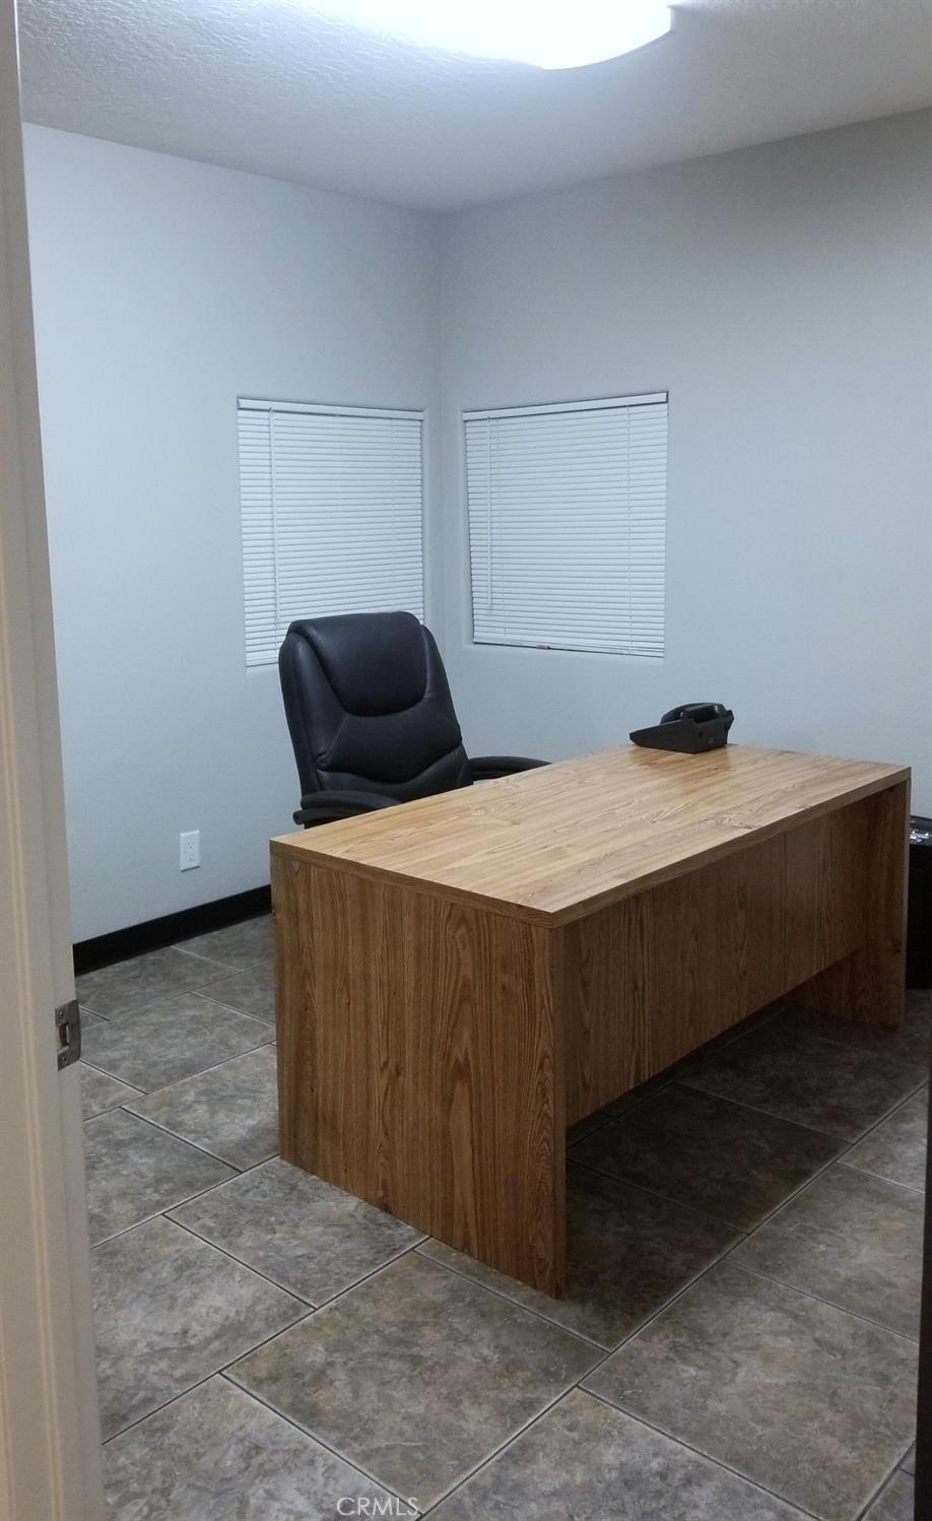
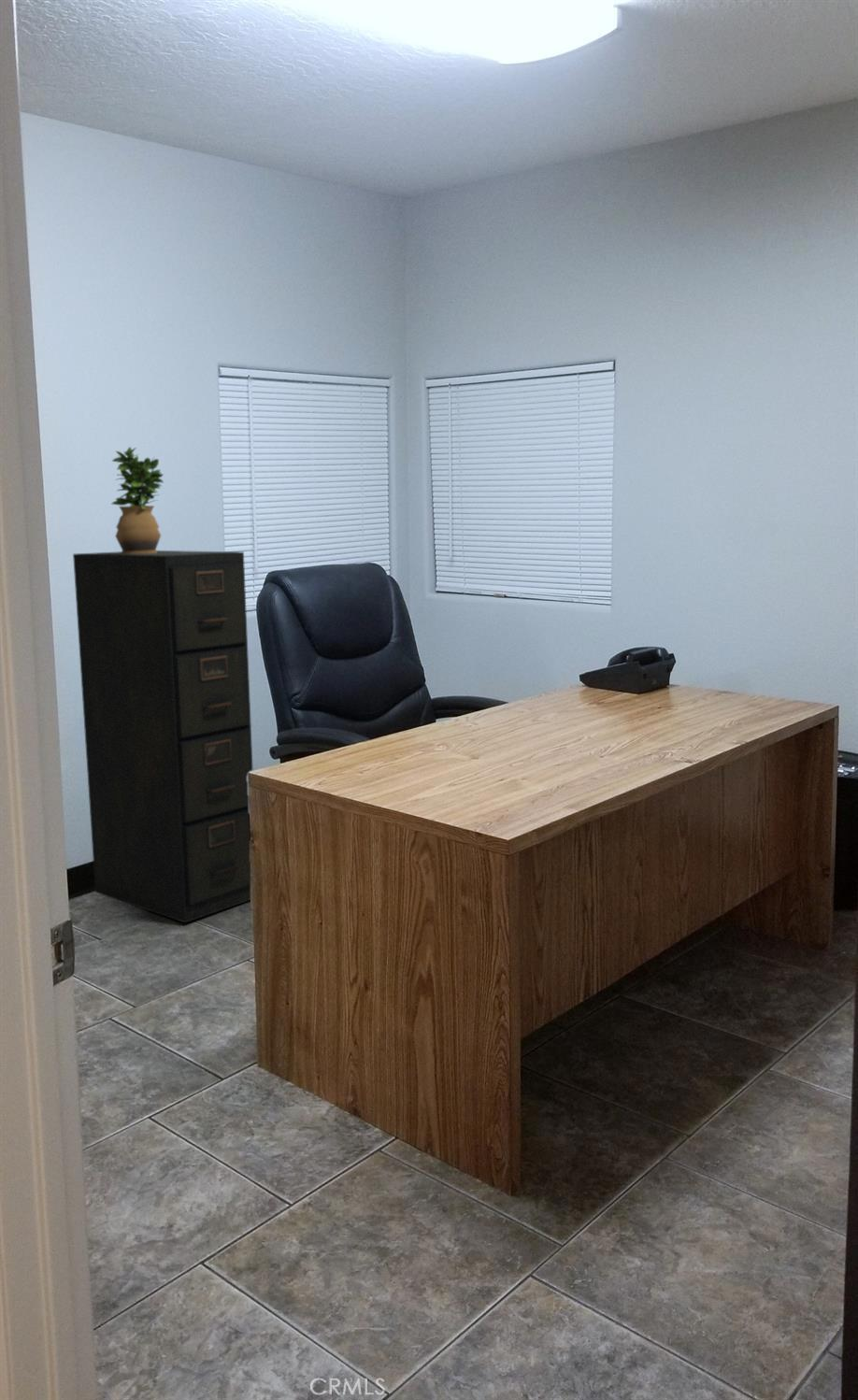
+ filing cabinet (170, 728)
+ potted plant (142, 499)
